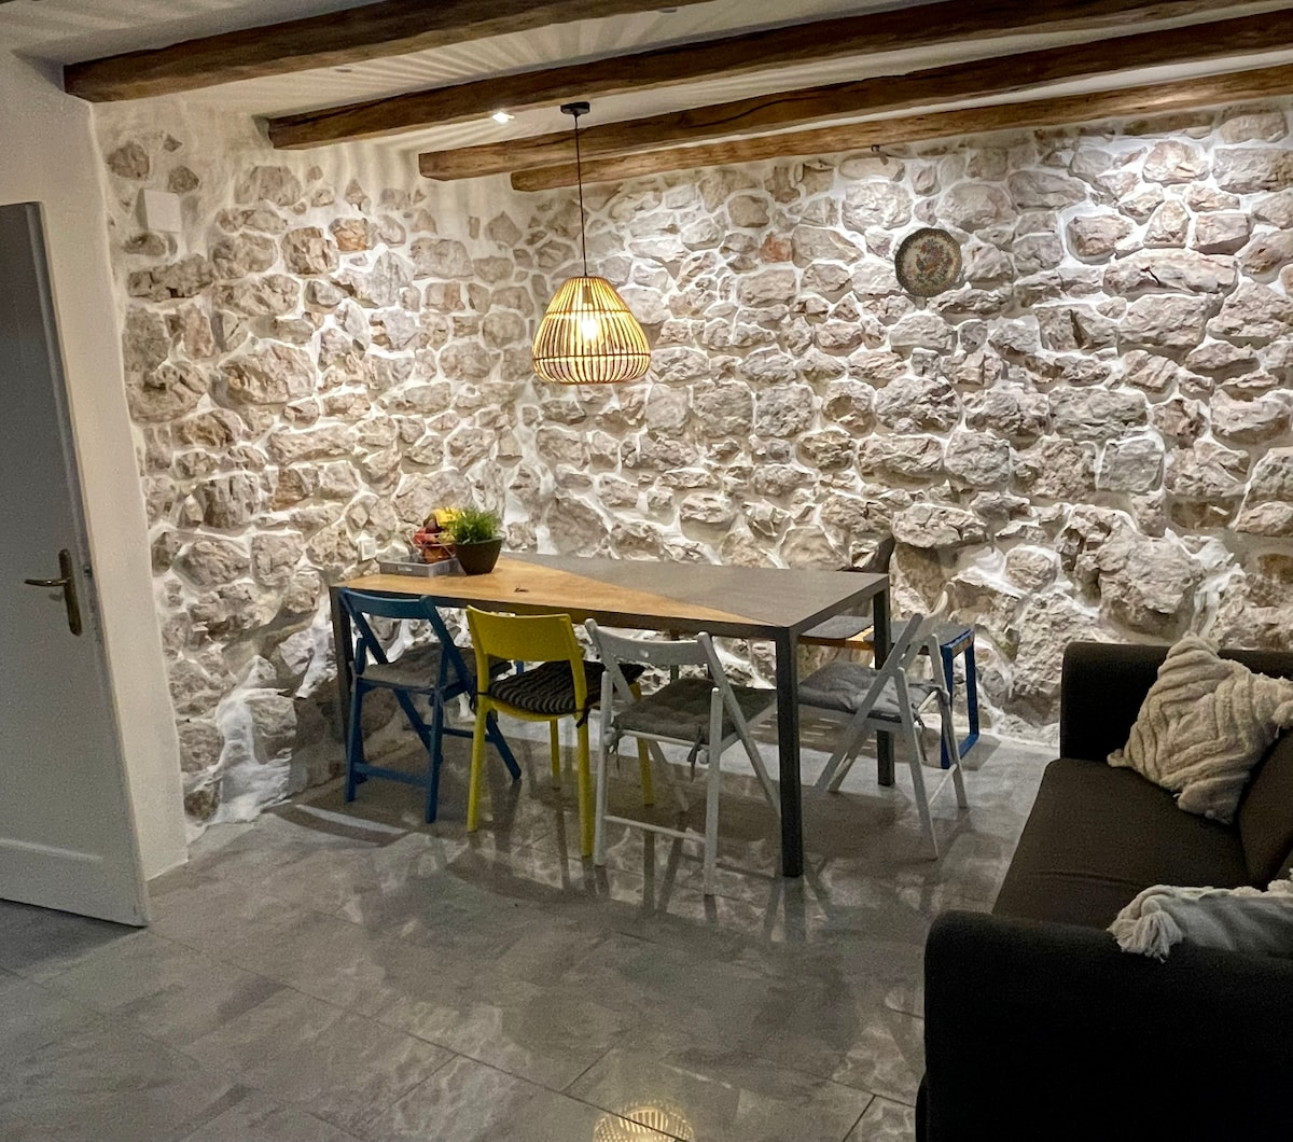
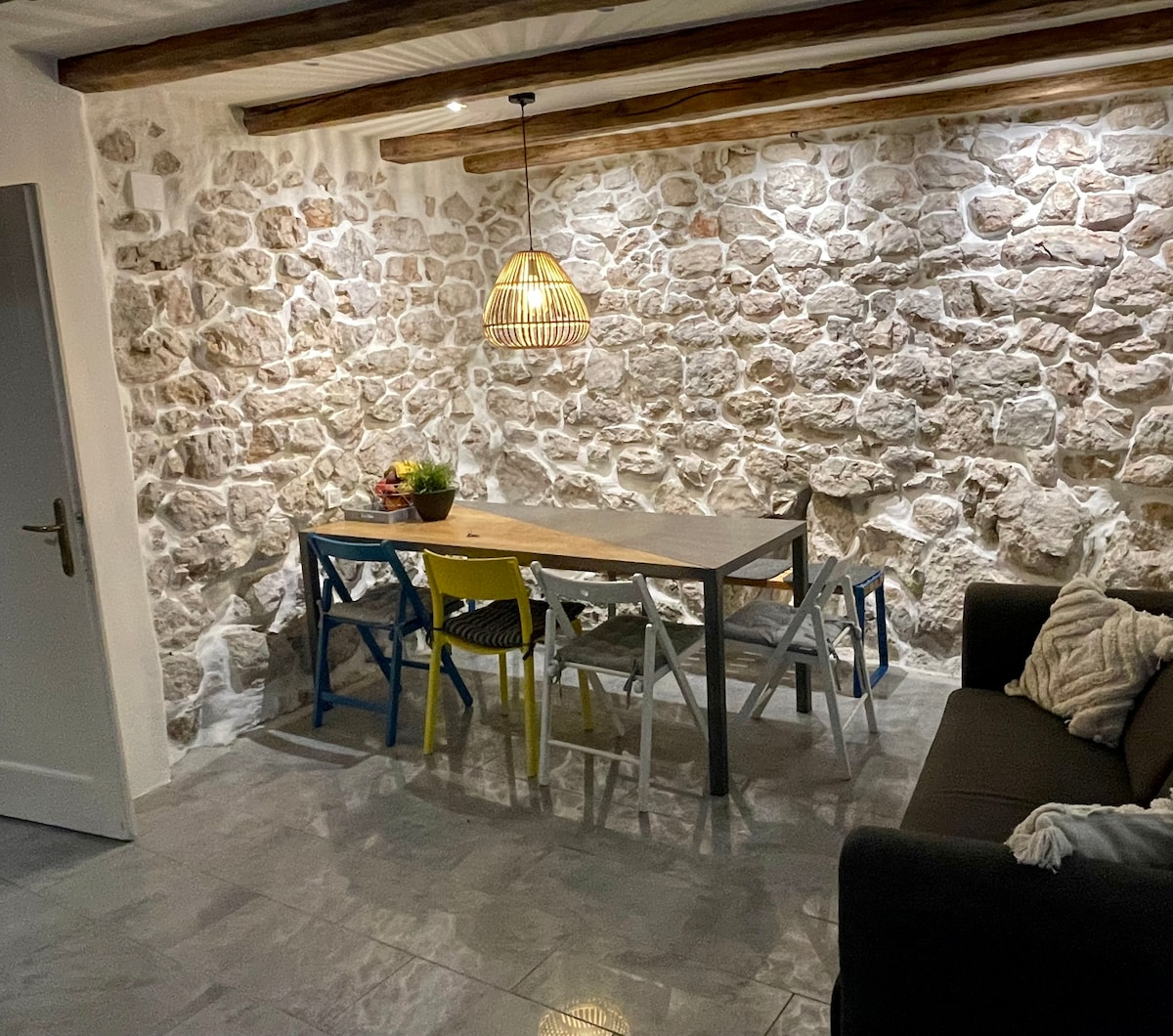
- decorative plate (928, 262)
